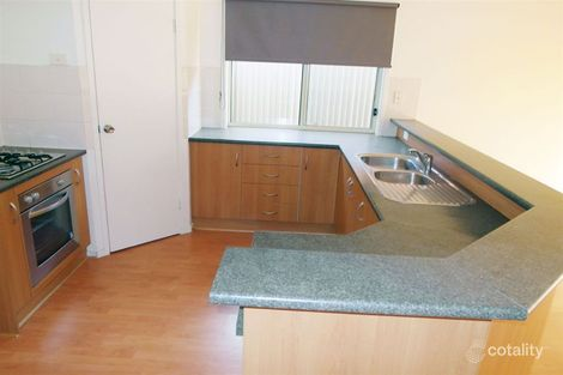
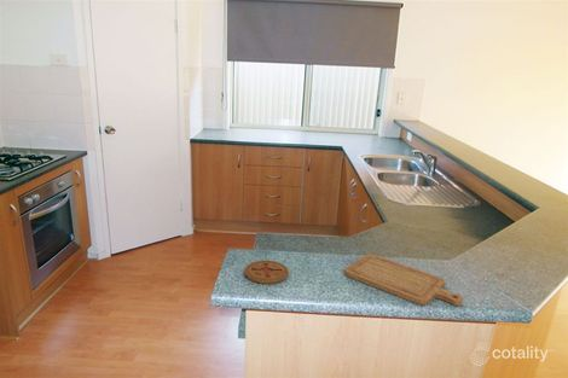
+ coaster (266, 271)
+ chopping board (404, 280)
